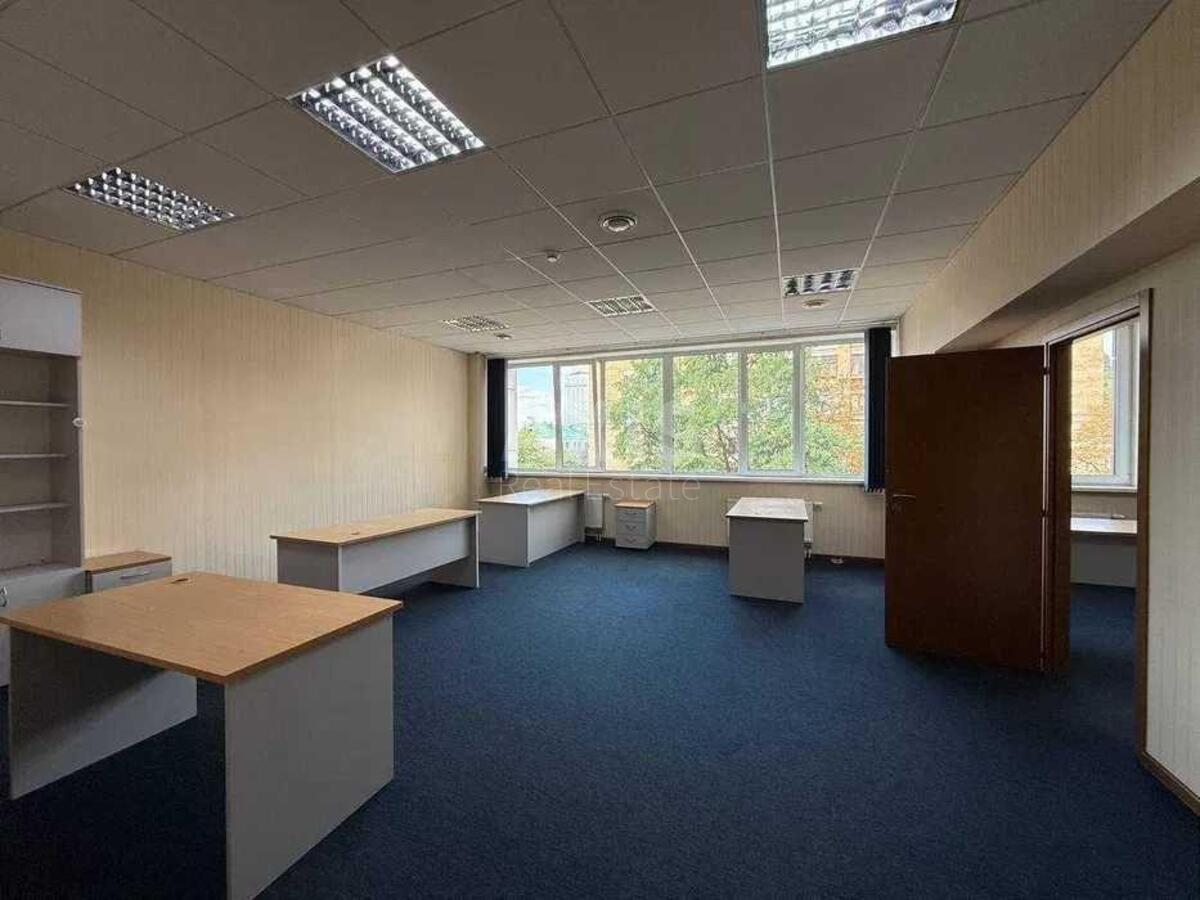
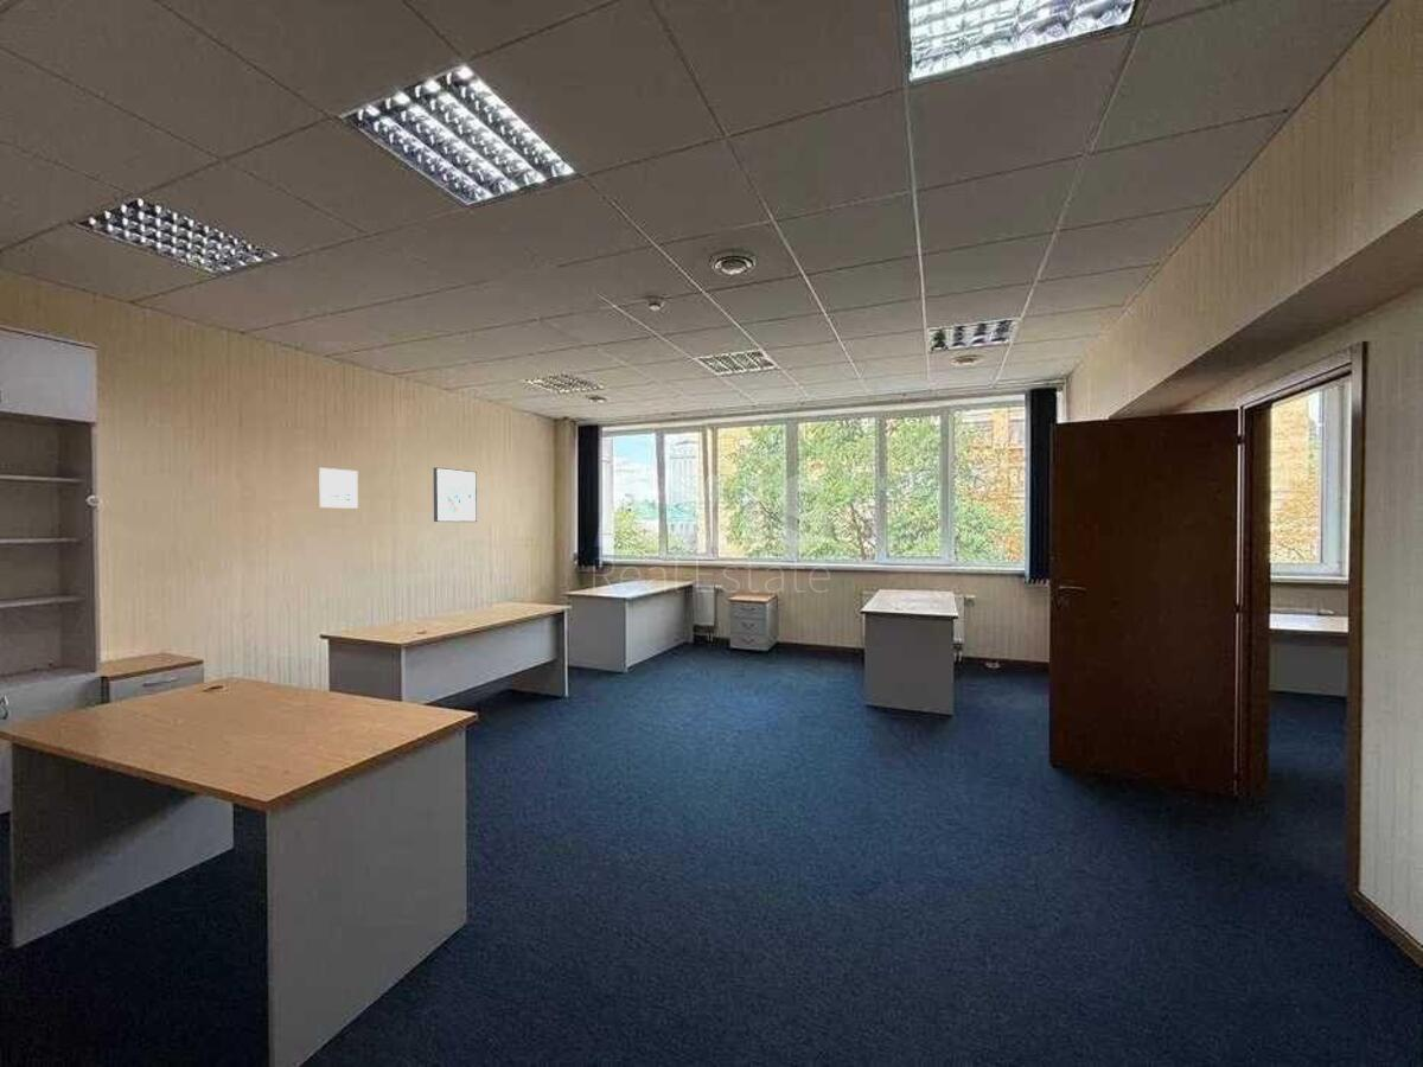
+ wall art (455, 496)
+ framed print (339, 488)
